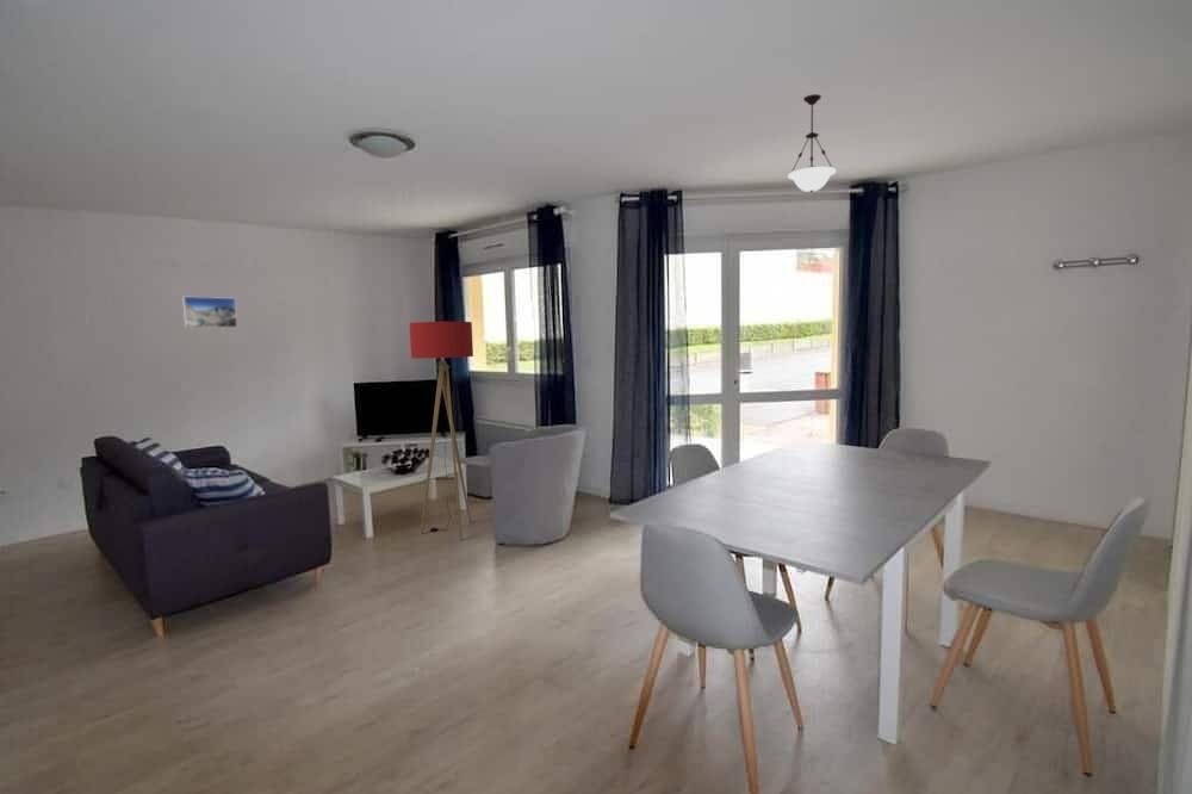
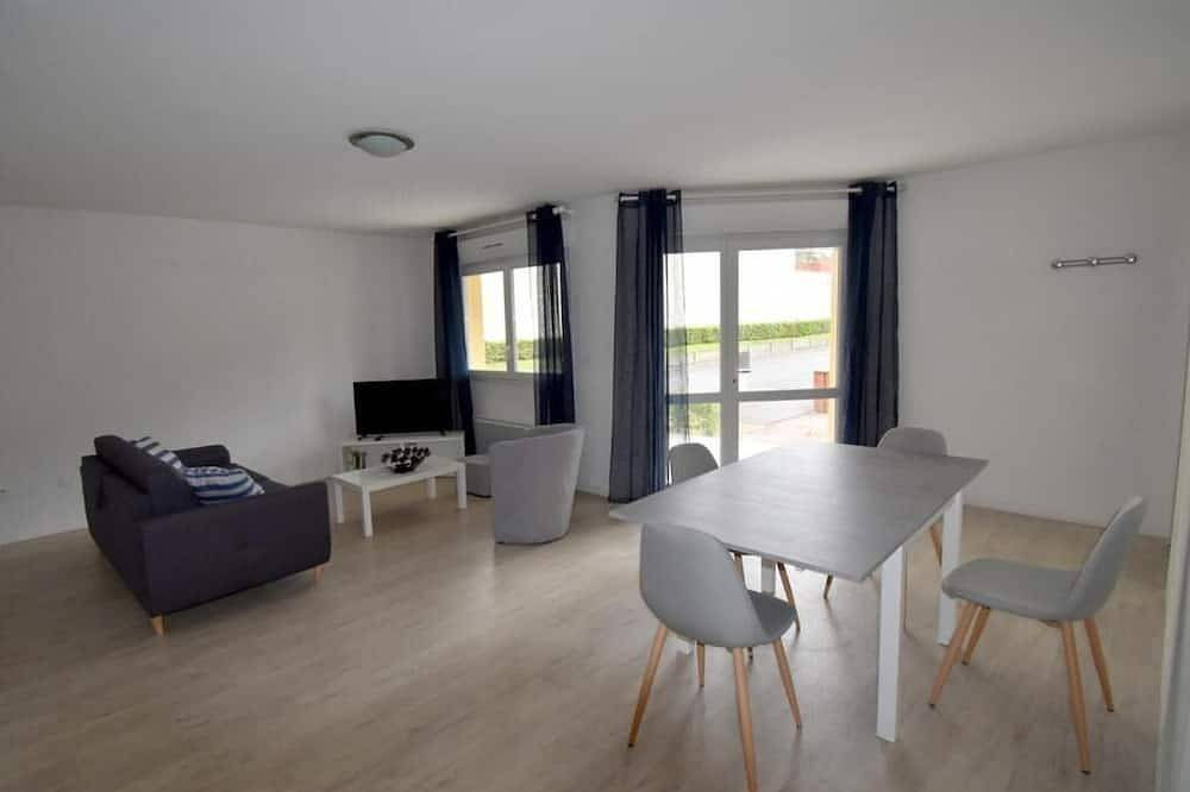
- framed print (210, 312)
- pendant light (812, 145)
- floor lamp (447, 429)
